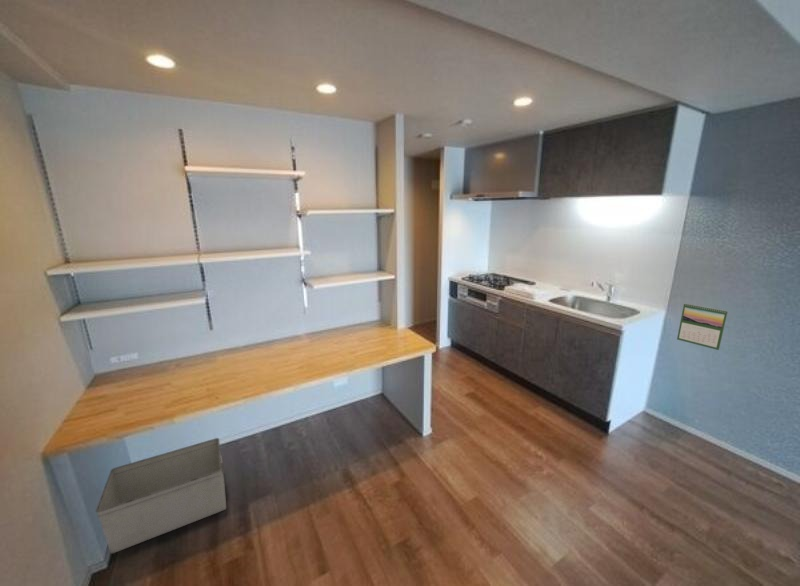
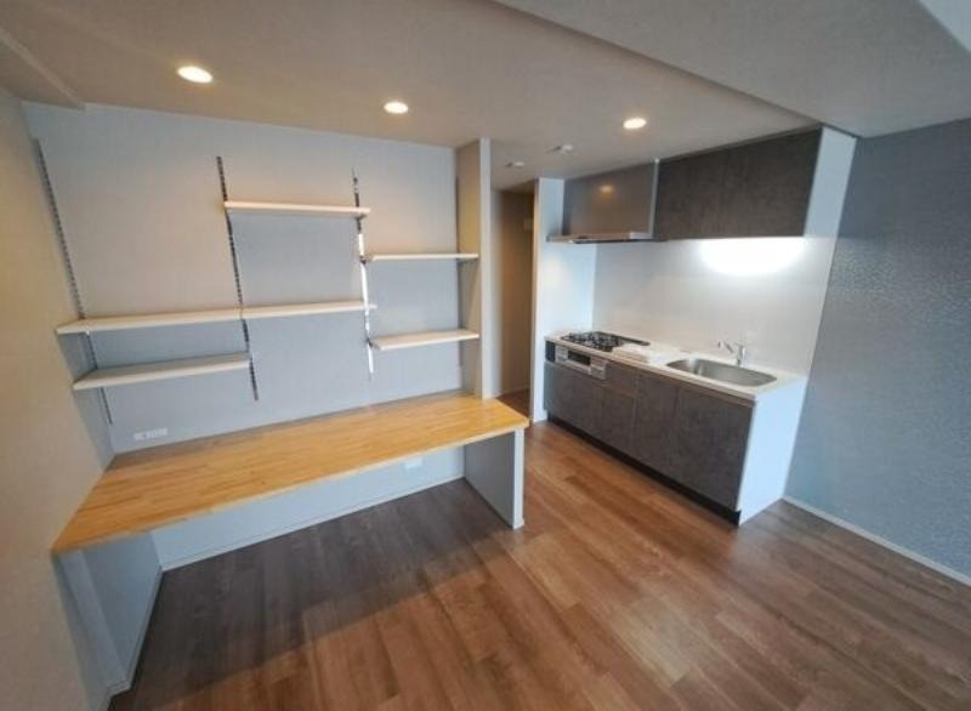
- calendar (701, 325)
- storage bin (170, 491)
